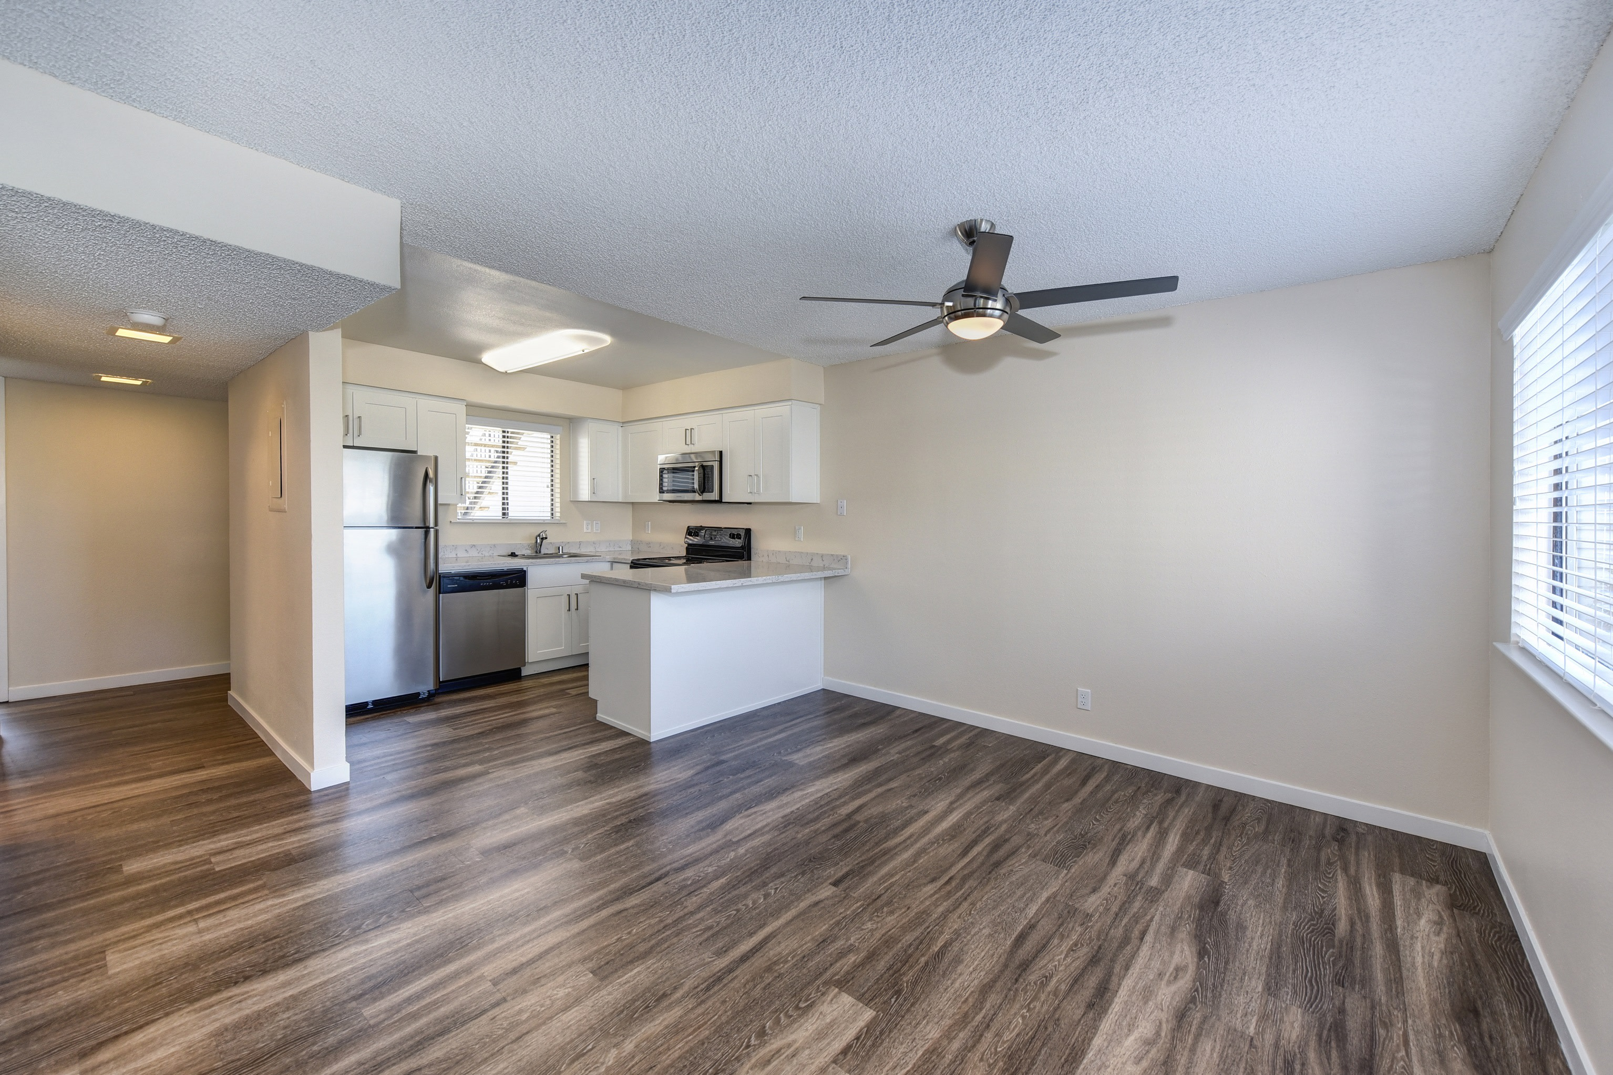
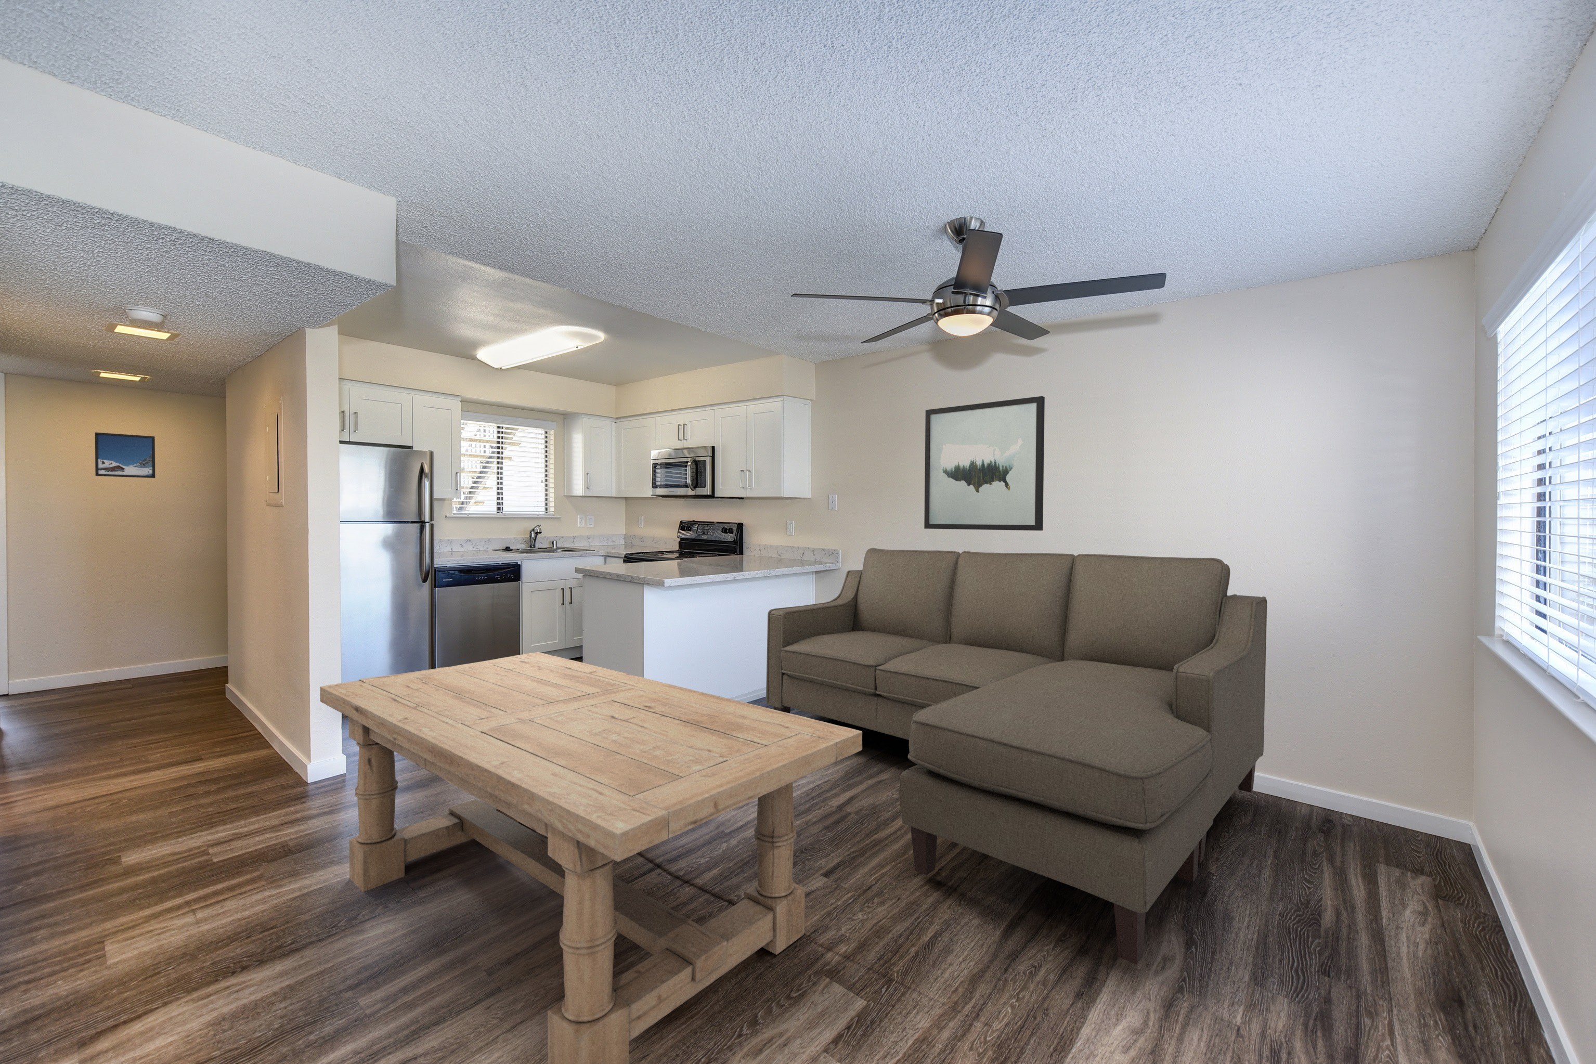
+ dining table (562, 805)
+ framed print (126, 456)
+ wall art (981, 467)
+ sofa (950, 666)
